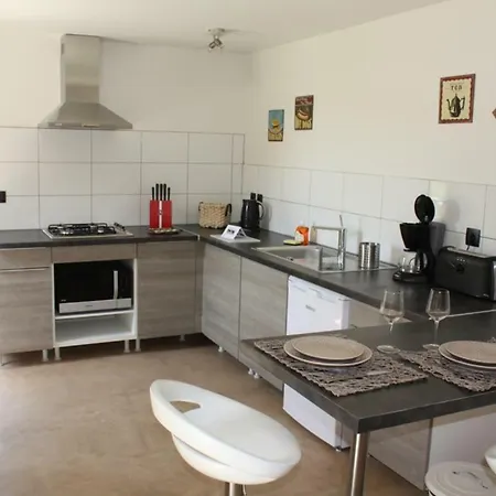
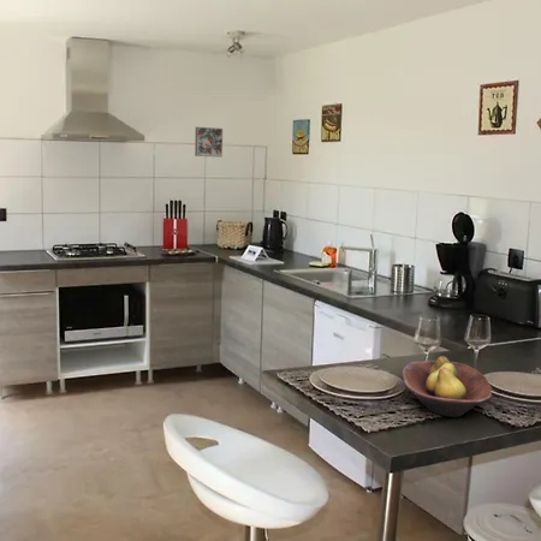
+ decorative tile (209, 142)
+ fruit bowl (445, 381)
